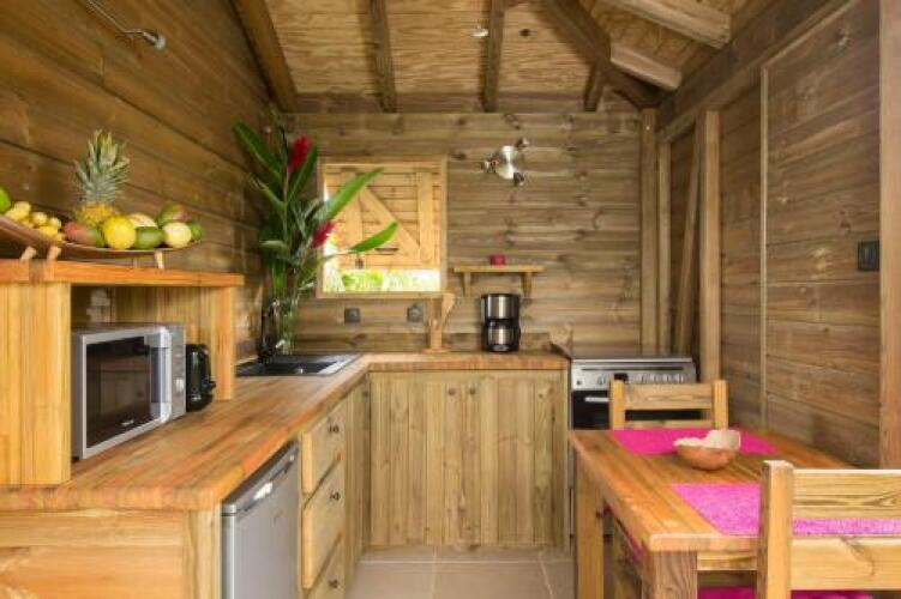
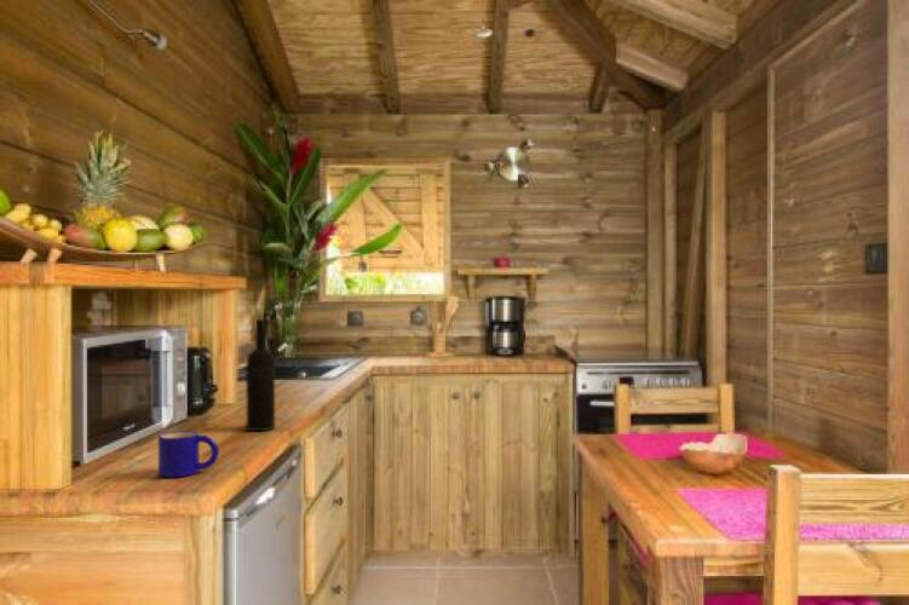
+ mug (189, 453)
+ wine bottle (260, 373)
